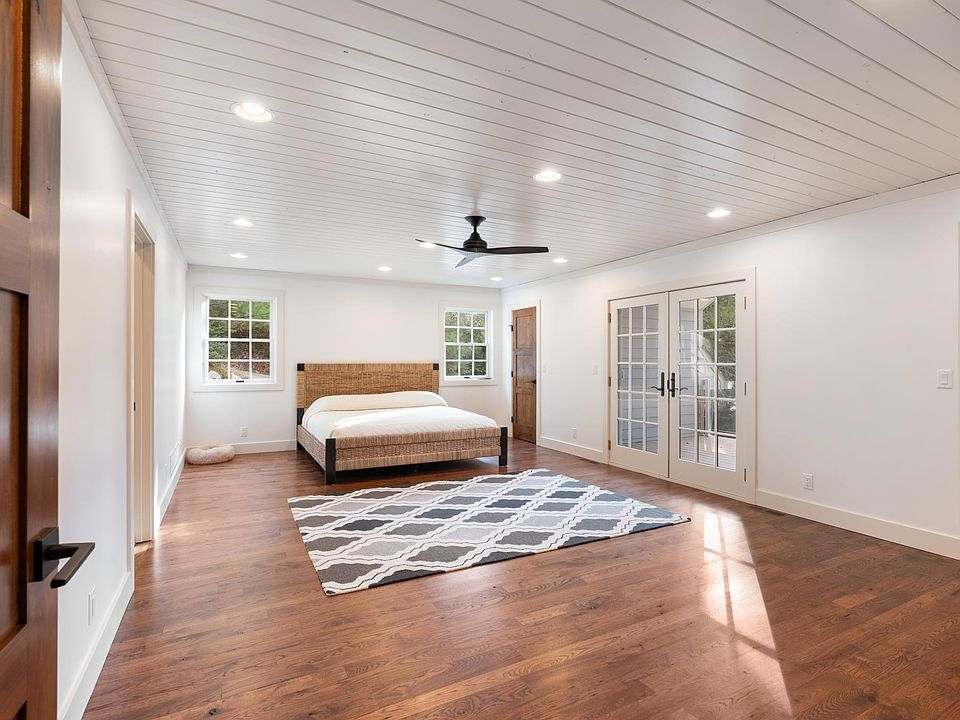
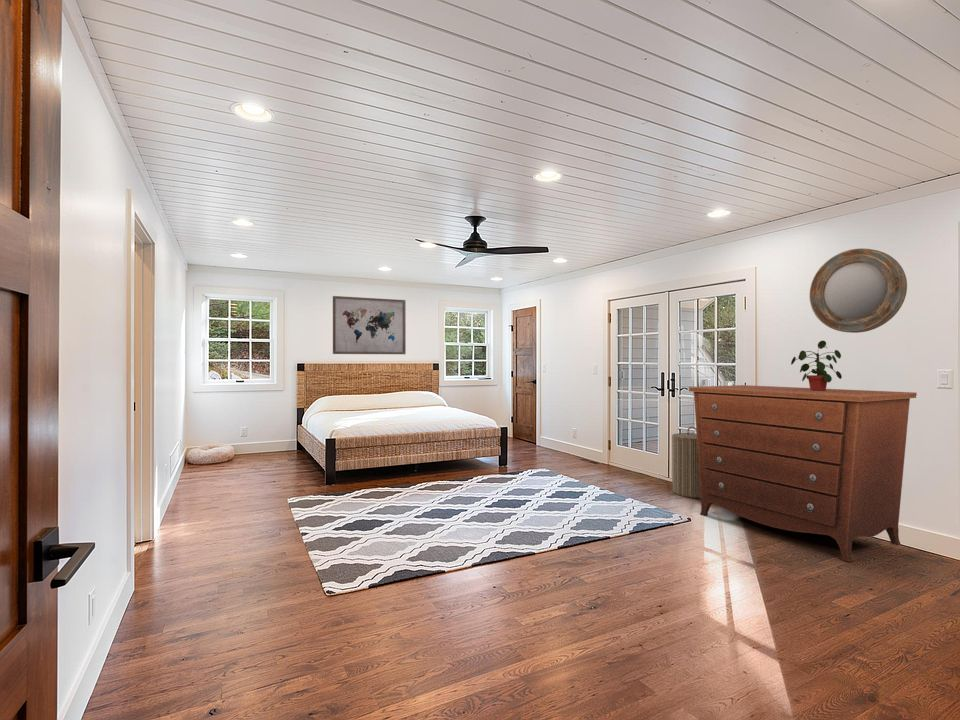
+ potted plant (816, 365)
+ laundry hamper (693, 459)
+ home mirror (854, 290)
+ dresser (790, 458)
+ wall art (370, 326)
